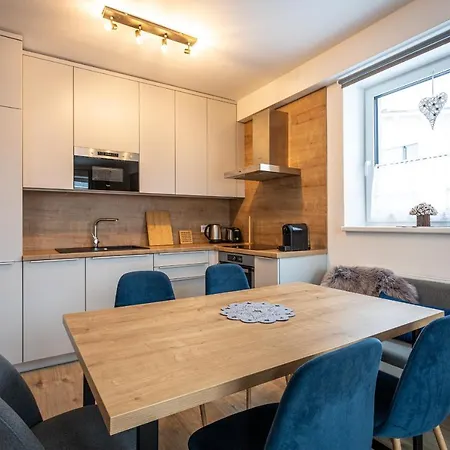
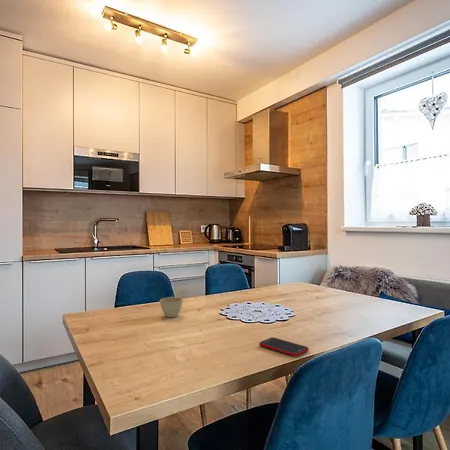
+ flower pot (171, 307)
+ cell phone (283, 346)
